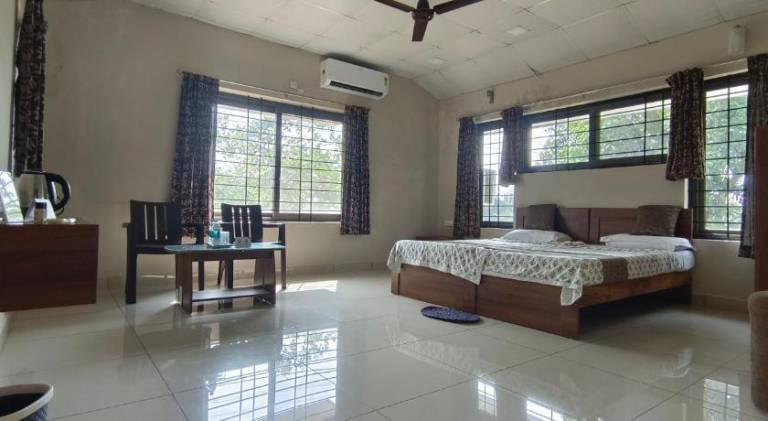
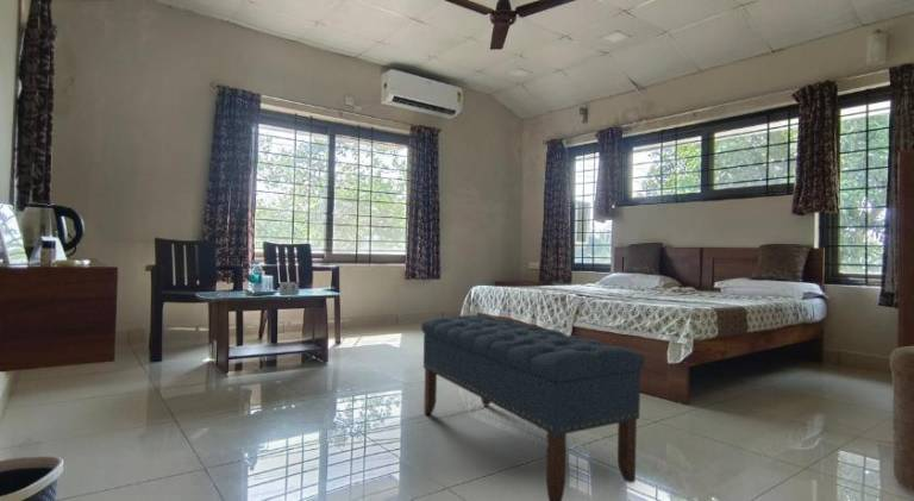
+ bench (513, 384)
